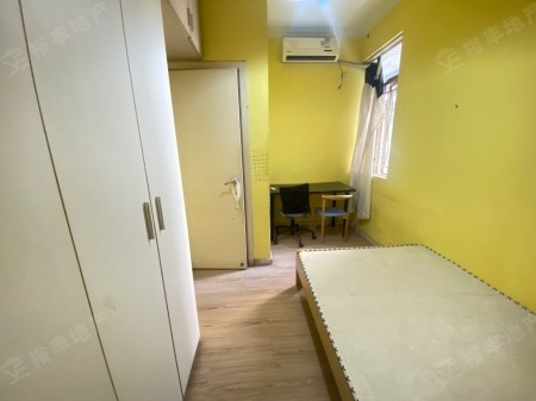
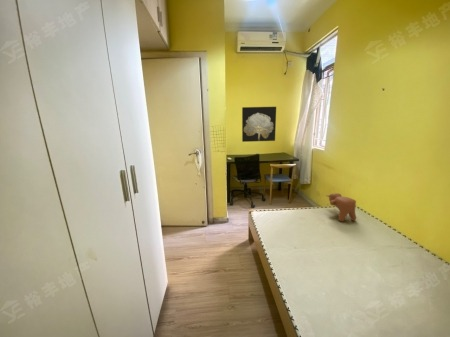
+ wall art (258, 124)
+ teddy bear (339, 205)
